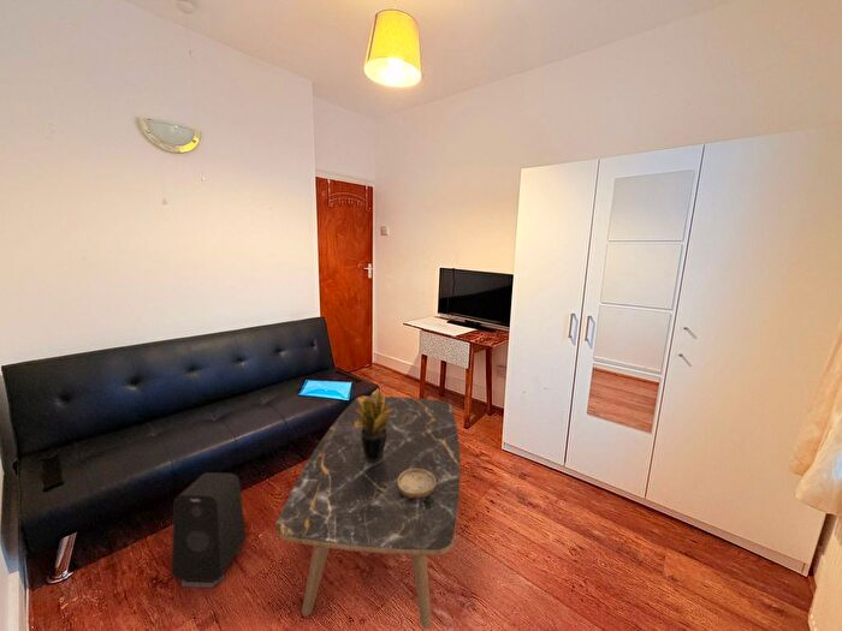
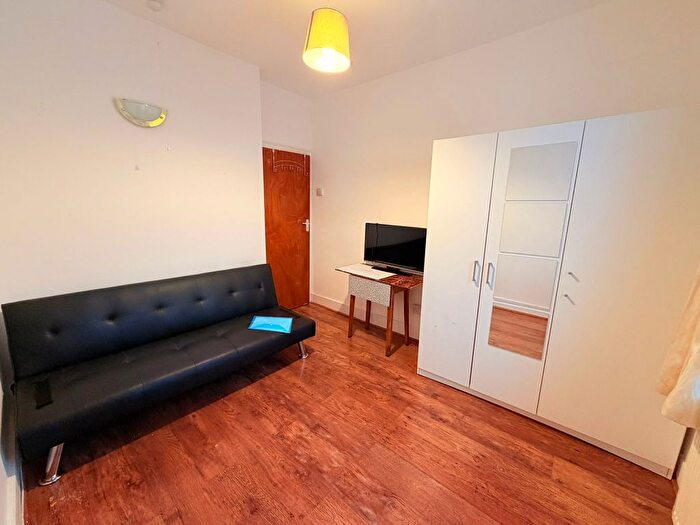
- ceramic bowl (416, 484)
- potted plant (372, 419)
- speaker (208, 525)
- coffee table (389, 483)
